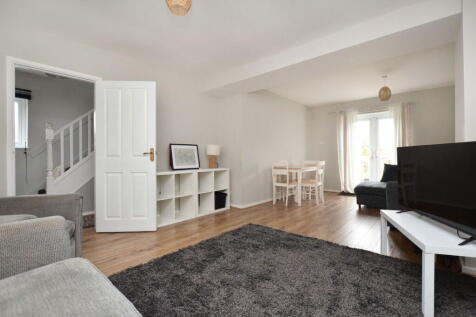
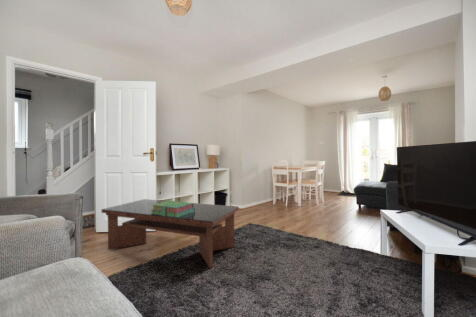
+ stack of books (173, 208)
+ coffee table (171, 227)
